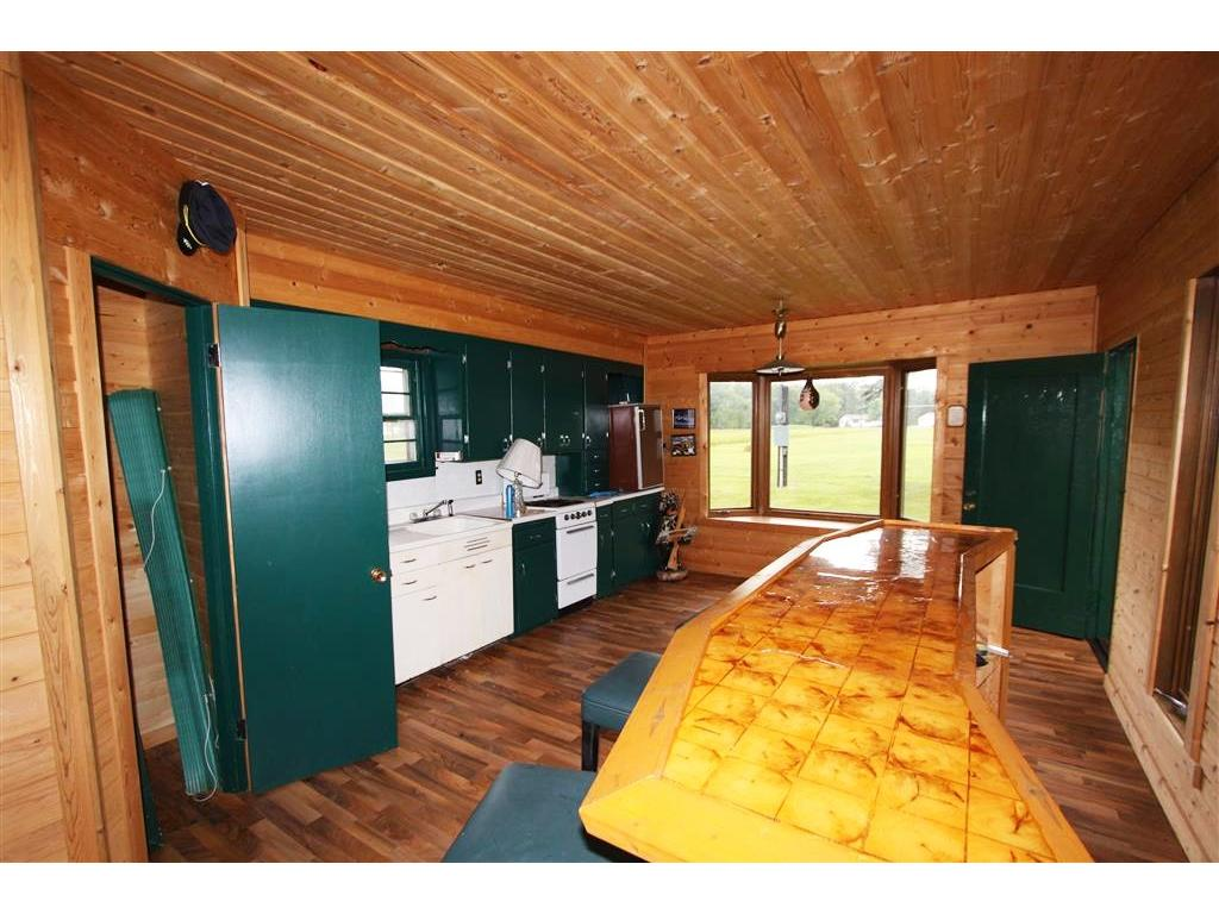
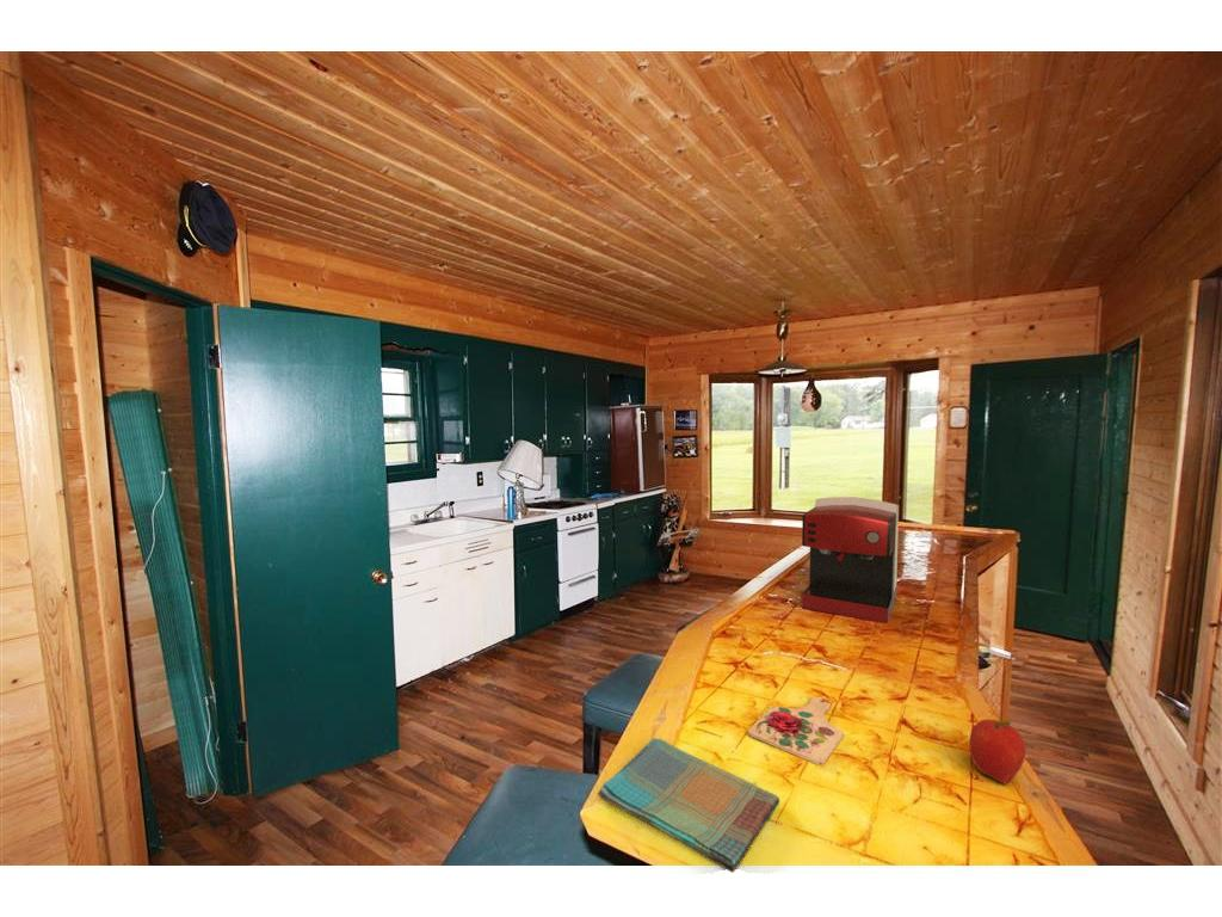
+ cutting board (804, 718)
+ fruit (996, 746)
+ dish towel (687, 793)
+ coffee maker (848, 553)
